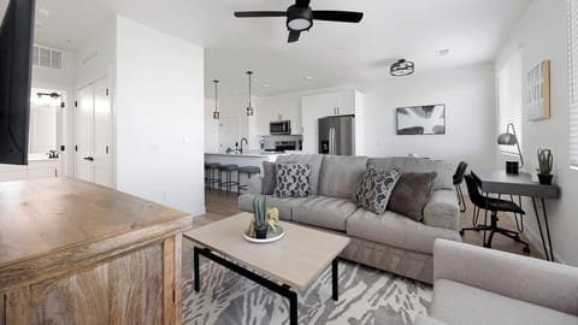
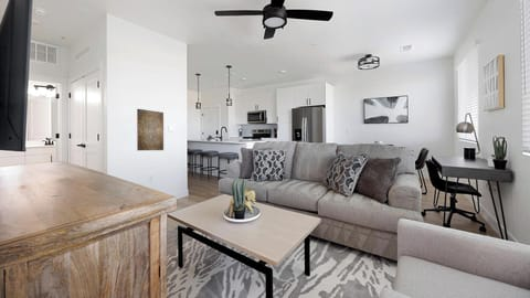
+ wall art (150, 130)
